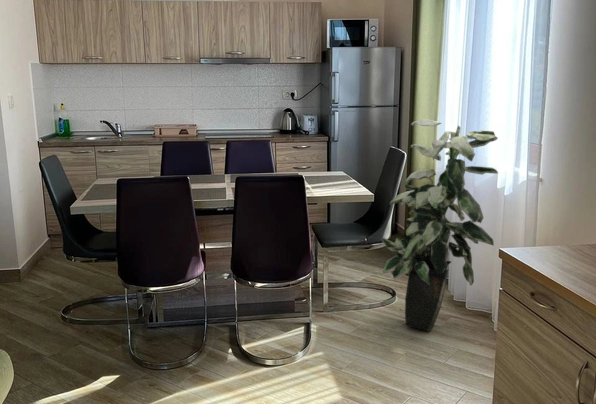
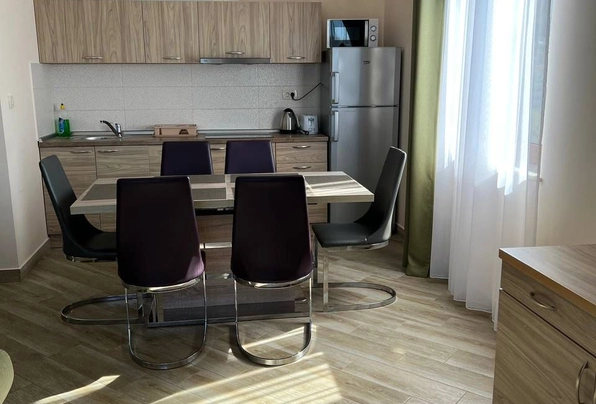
- indoor plant (435, 226)
